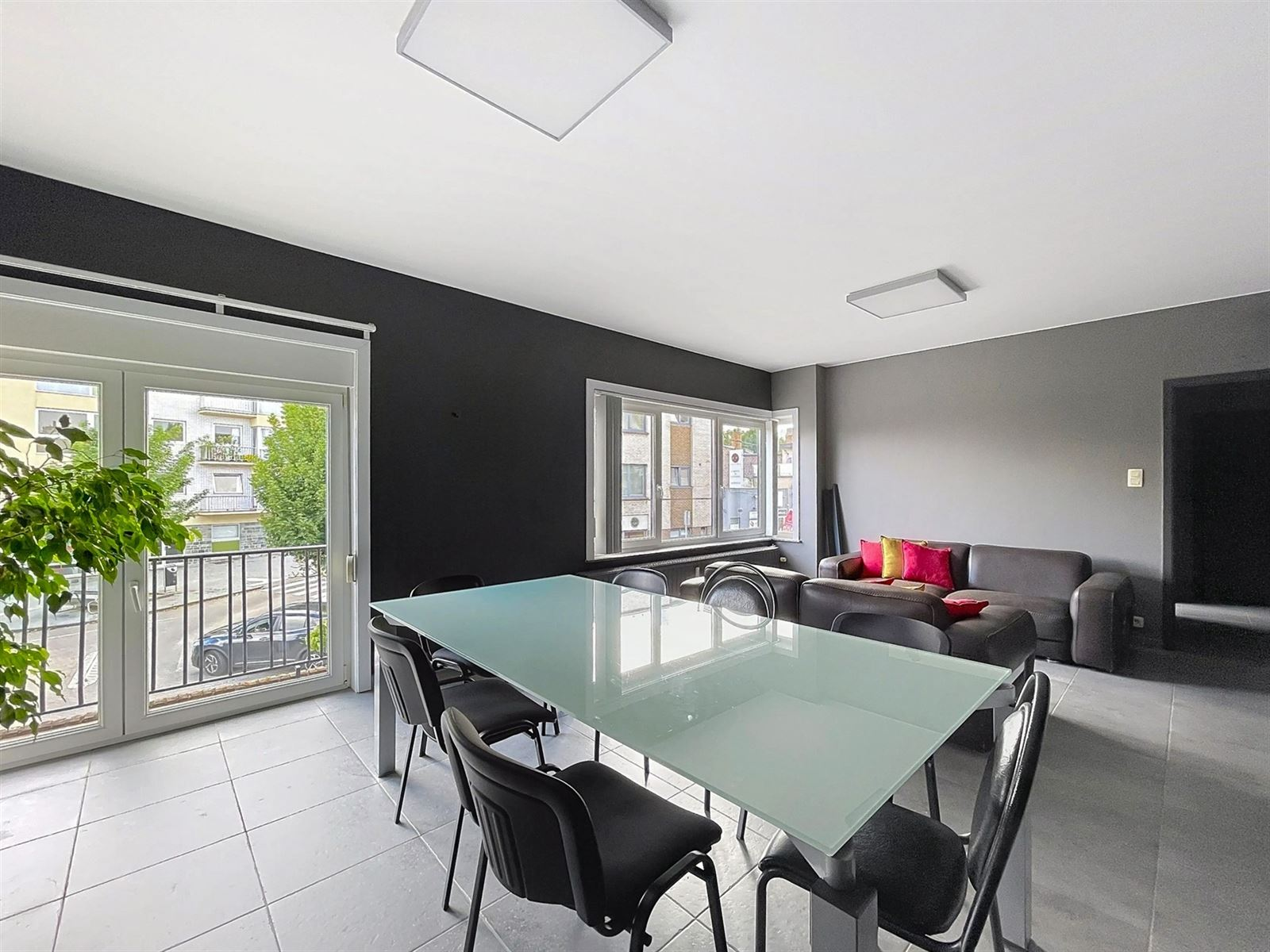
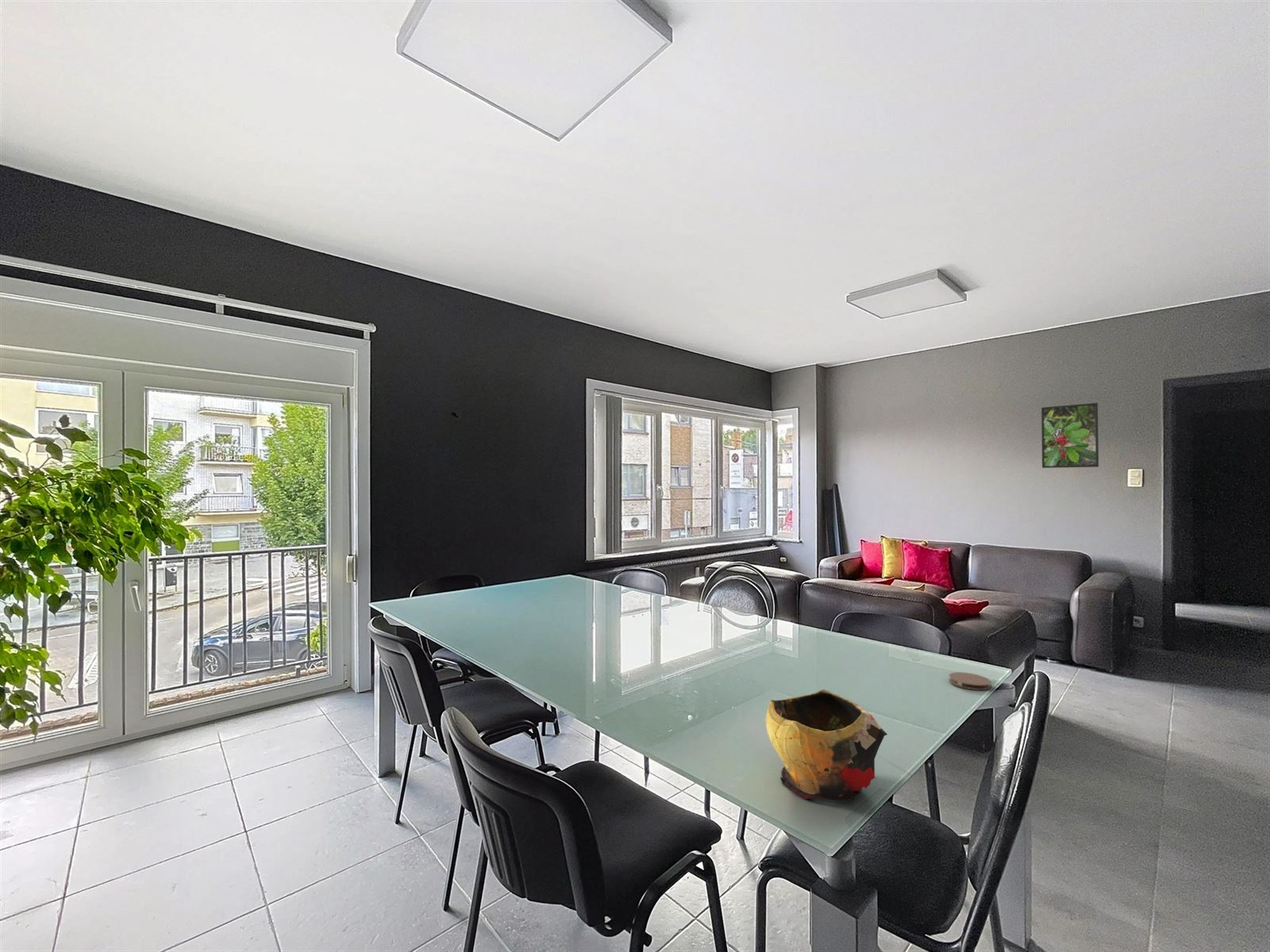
+ coaster (969, 681)
+ decorative bowl (821, 741)
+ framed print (1068, 436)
